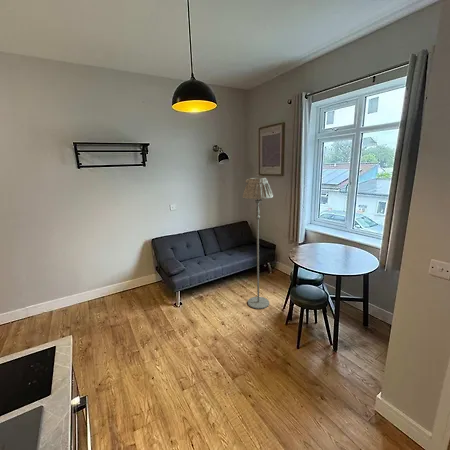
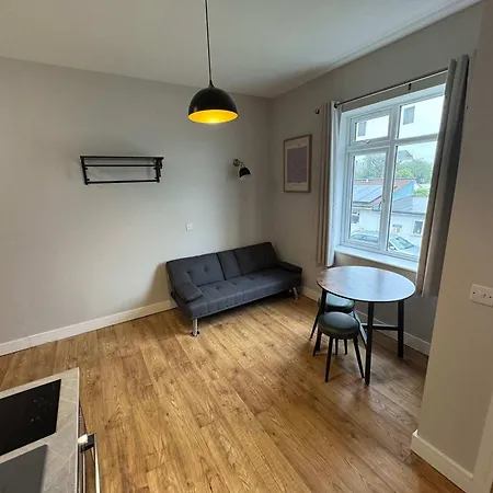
- floor lamp (258, 244)
